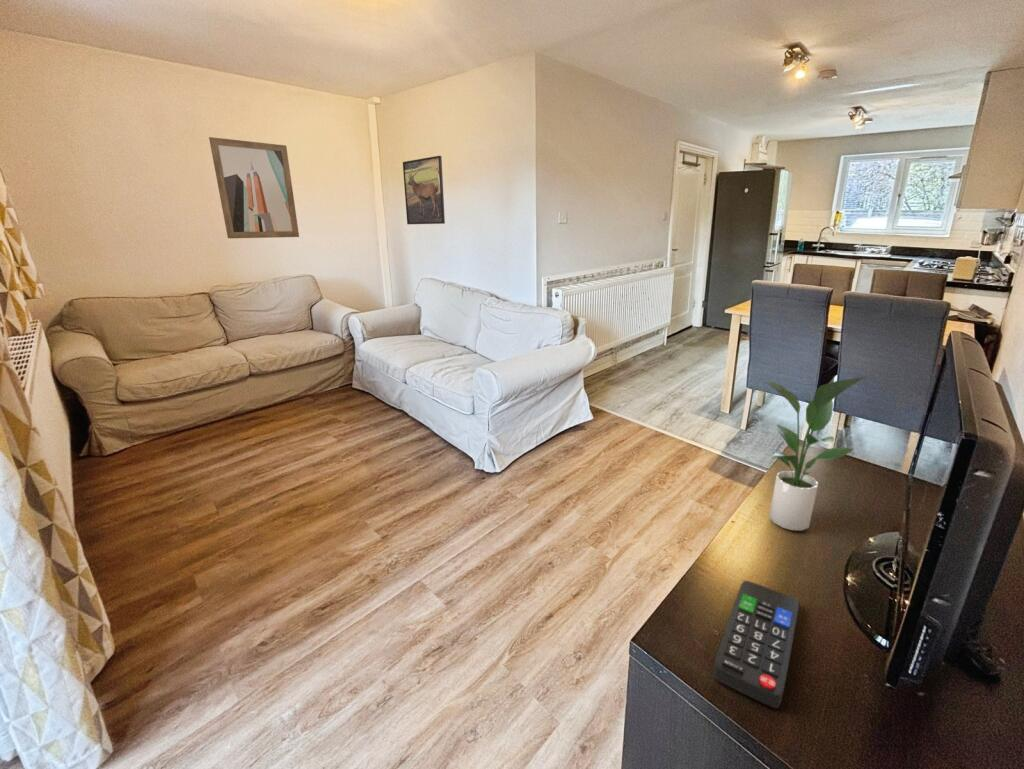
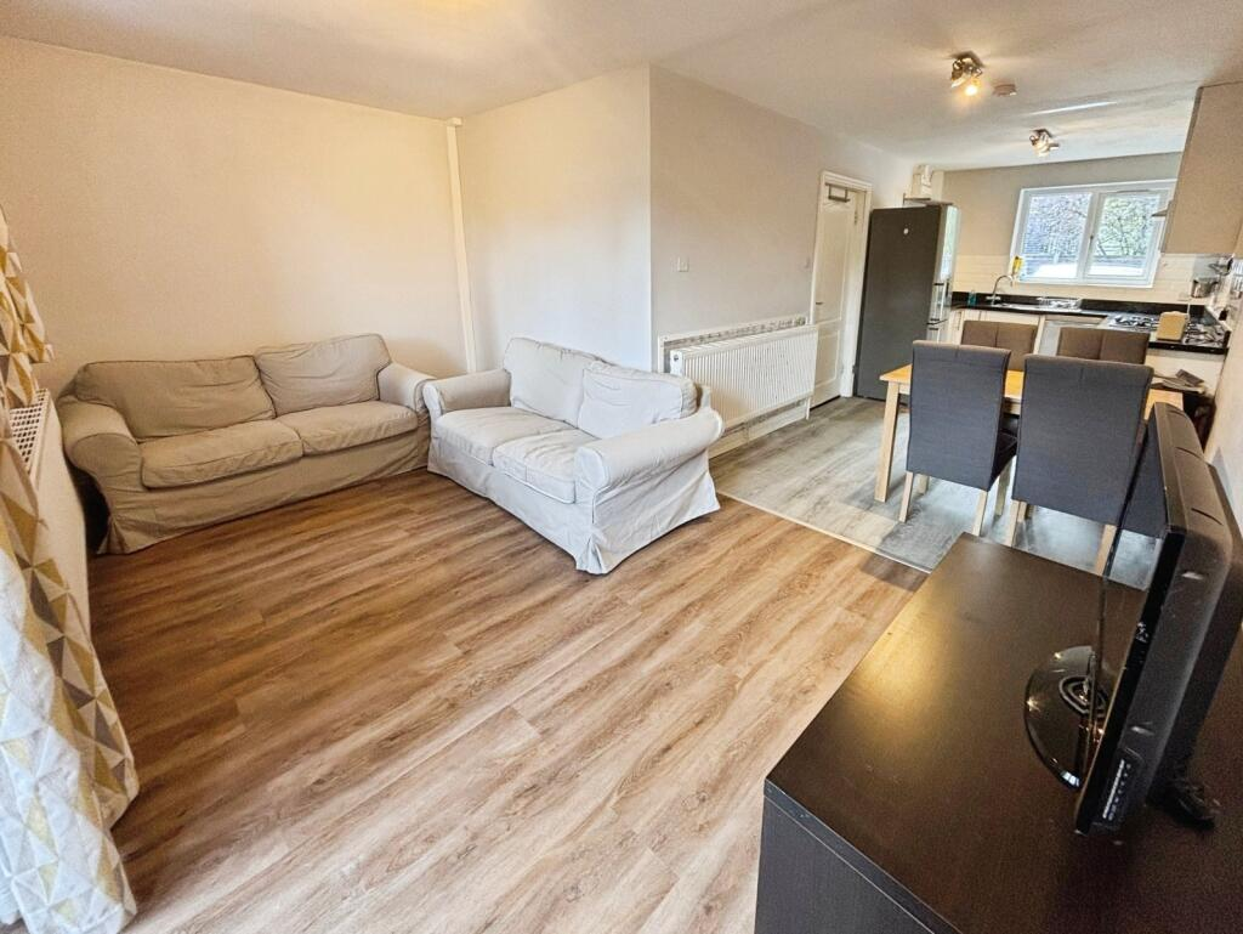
- remote control (758, 634)
- potted plant (804, 446)
- wall art (257, 191)
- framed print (423, 192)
